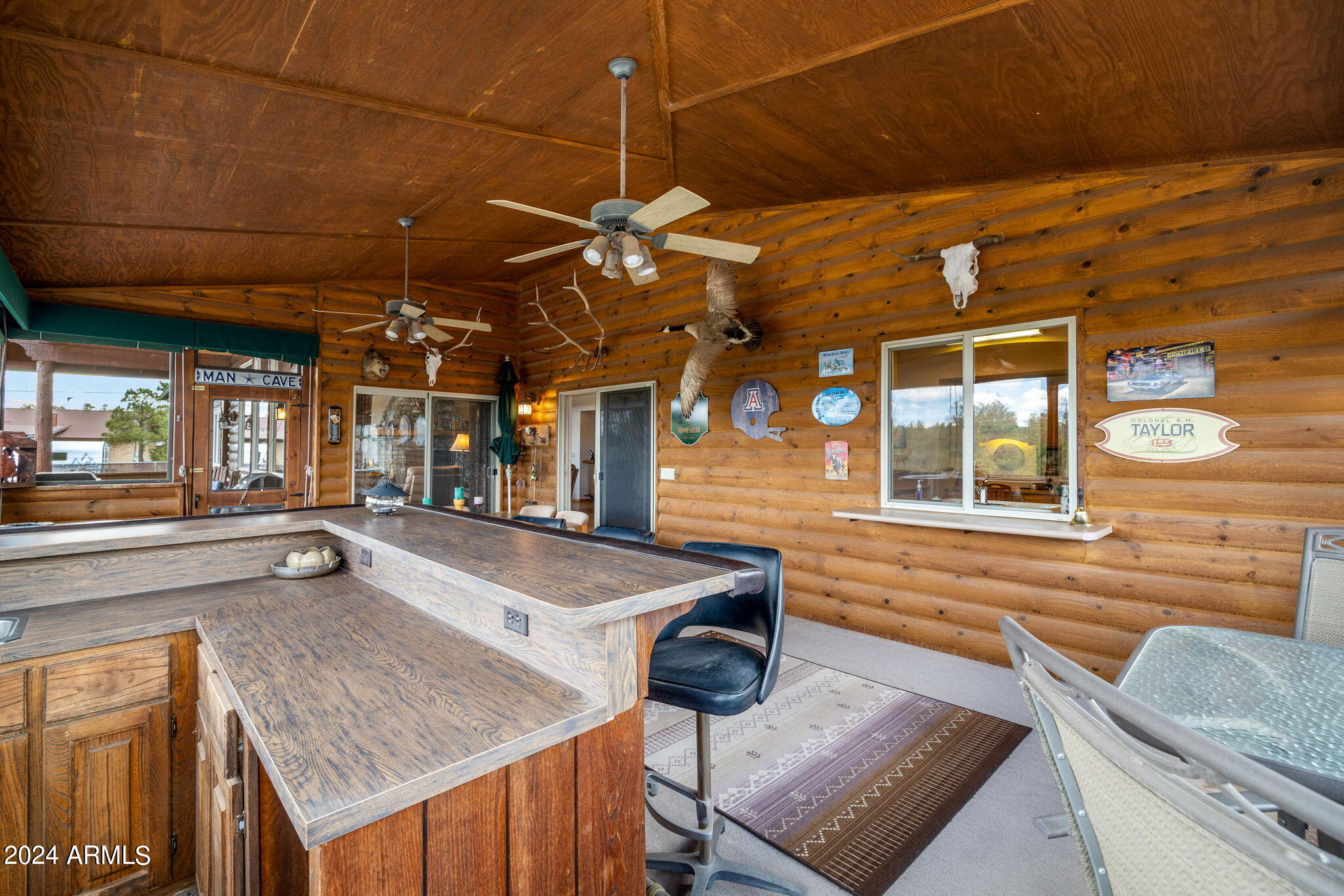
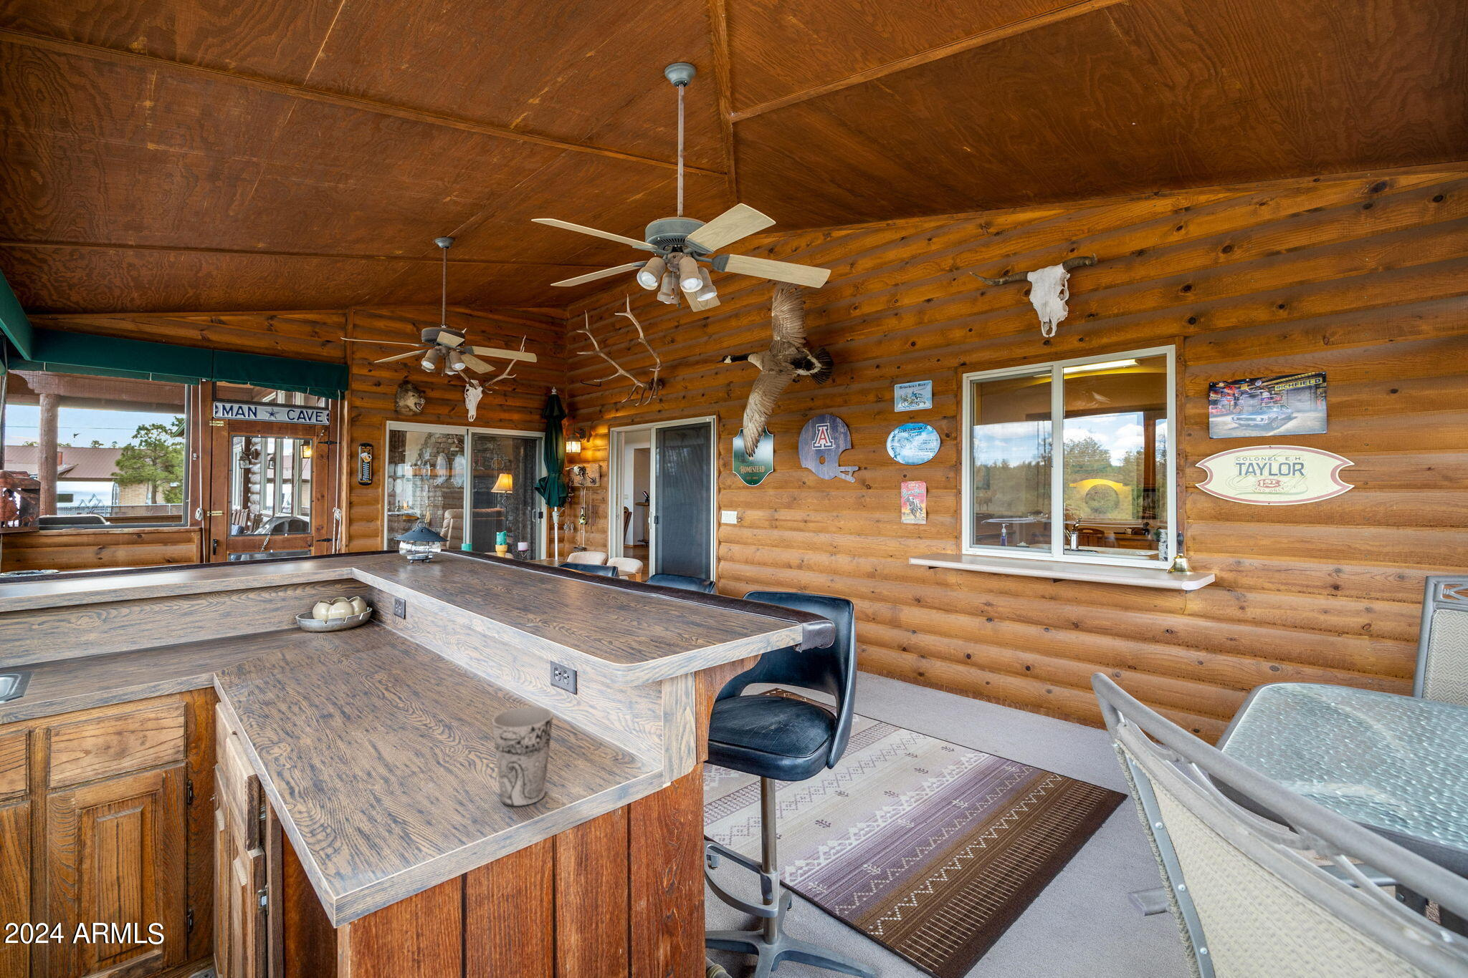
+ cup (522, 756)
